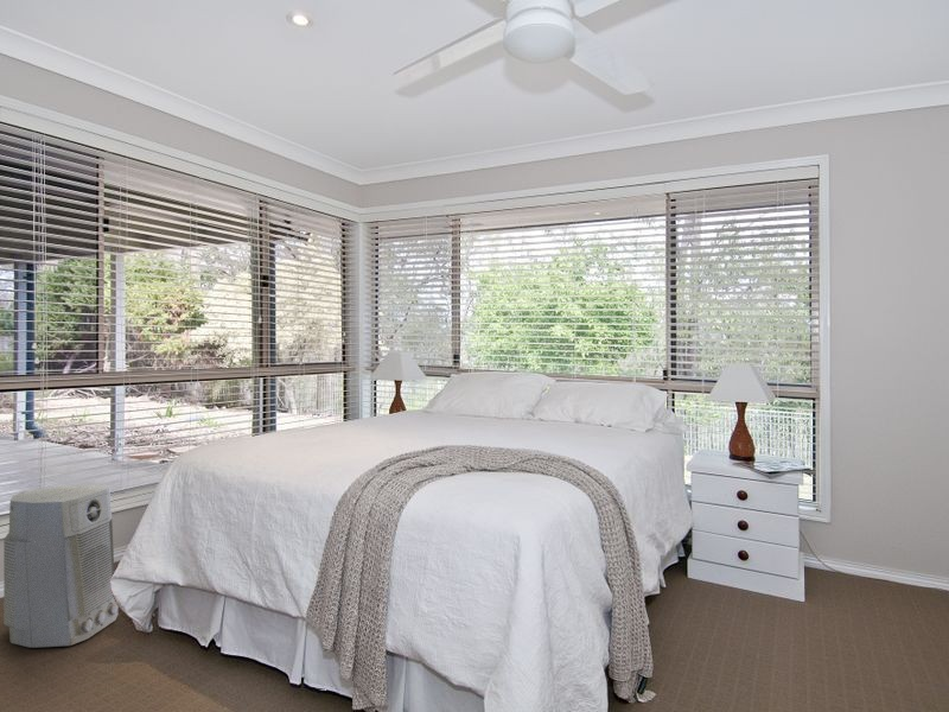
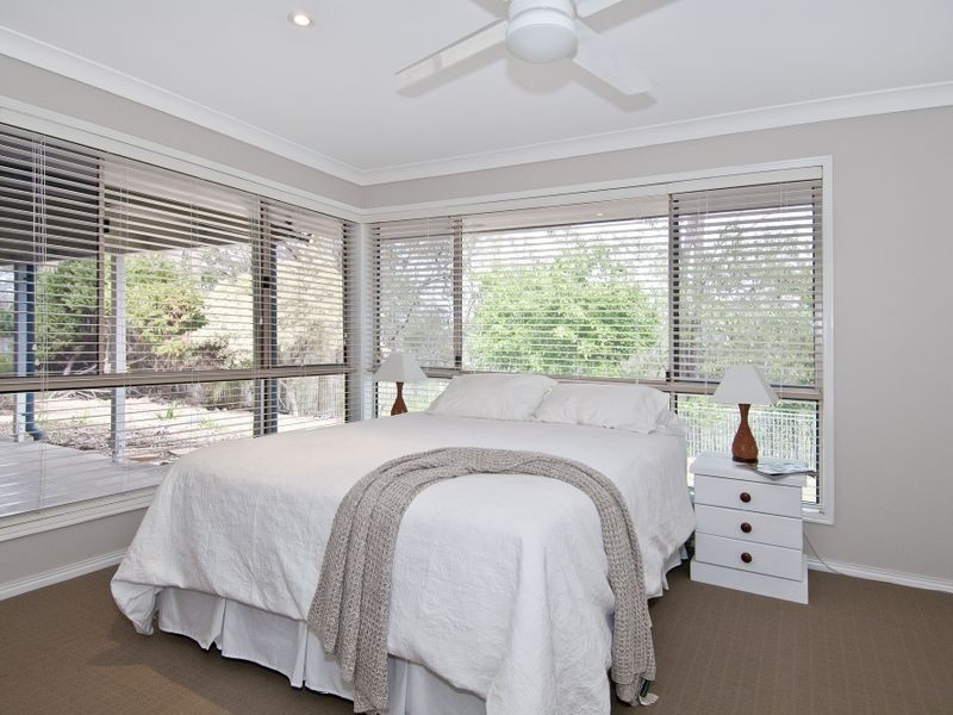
- air purifier (59, 560)
